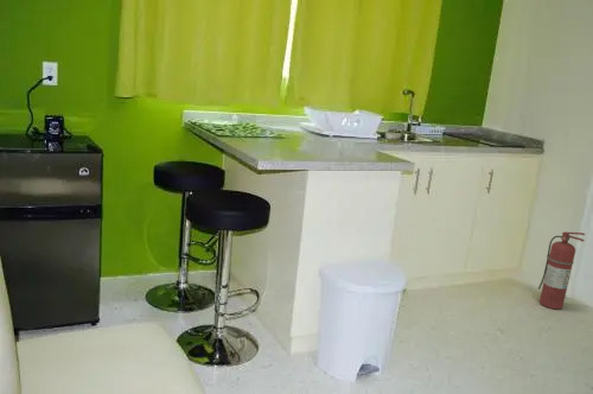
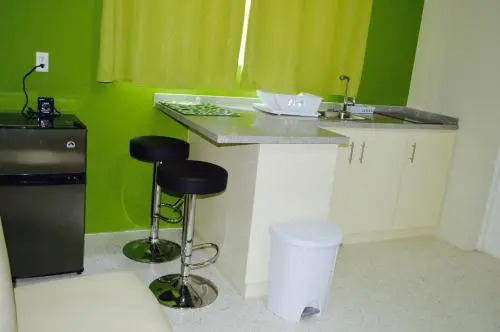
- fire extinguisher (559, 267)
